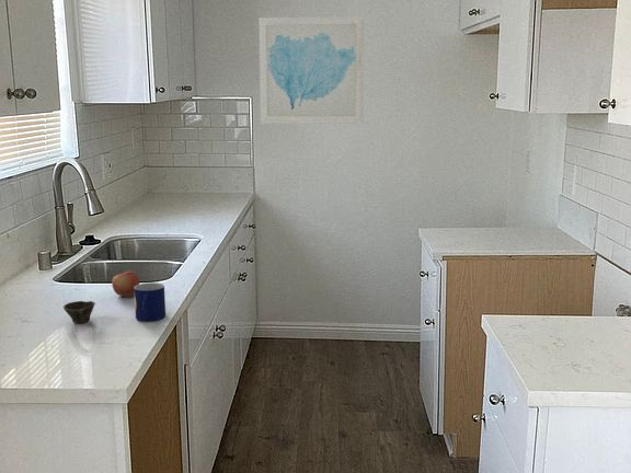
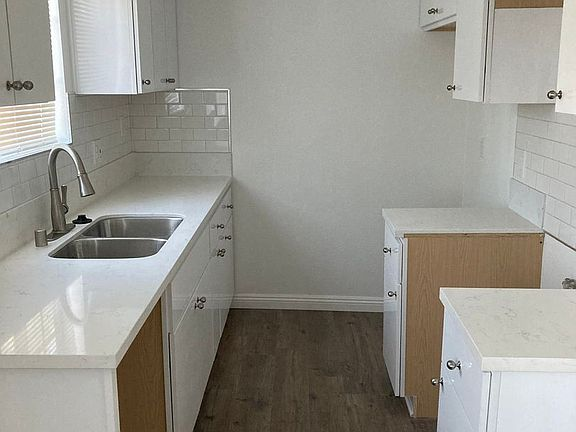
- mug (148, 303)
- wall art (311, 71)
- cup (79, 313)
- apple (125, 282)
